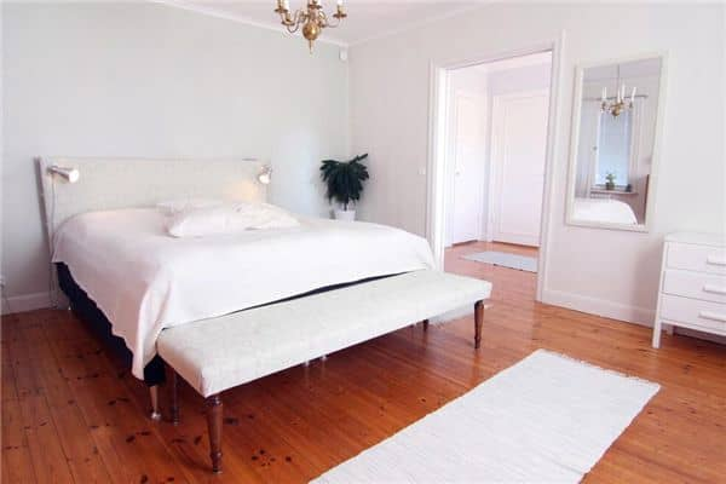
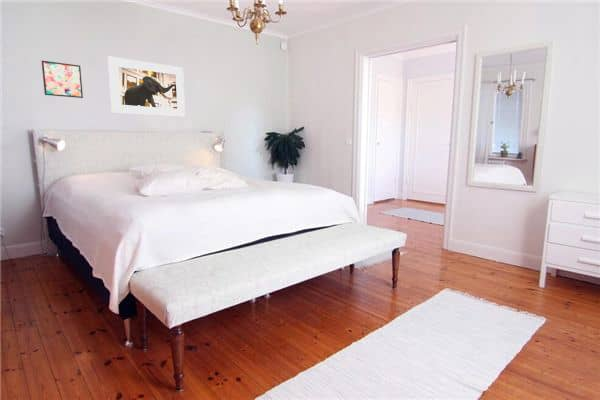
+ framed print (149, 89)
+ wall art (62, 79)
